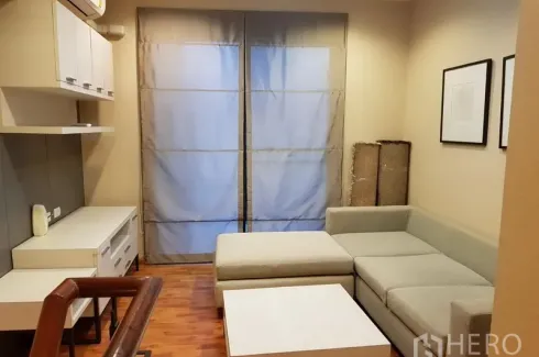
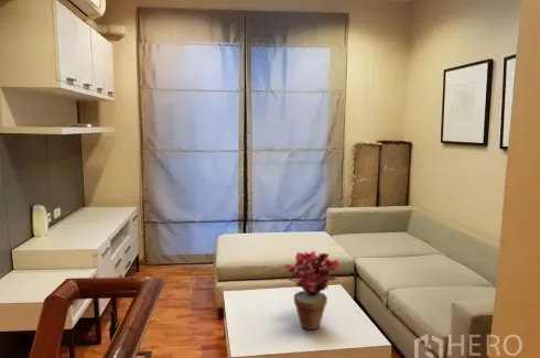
+ potted plant (311, 288)
